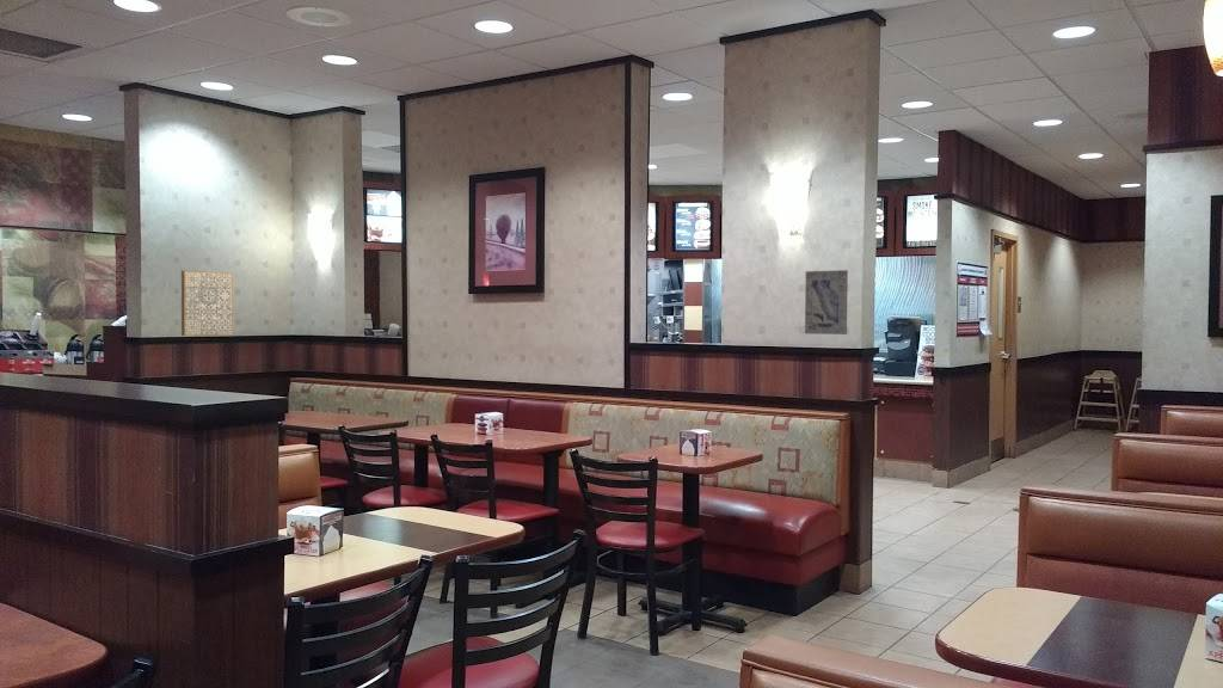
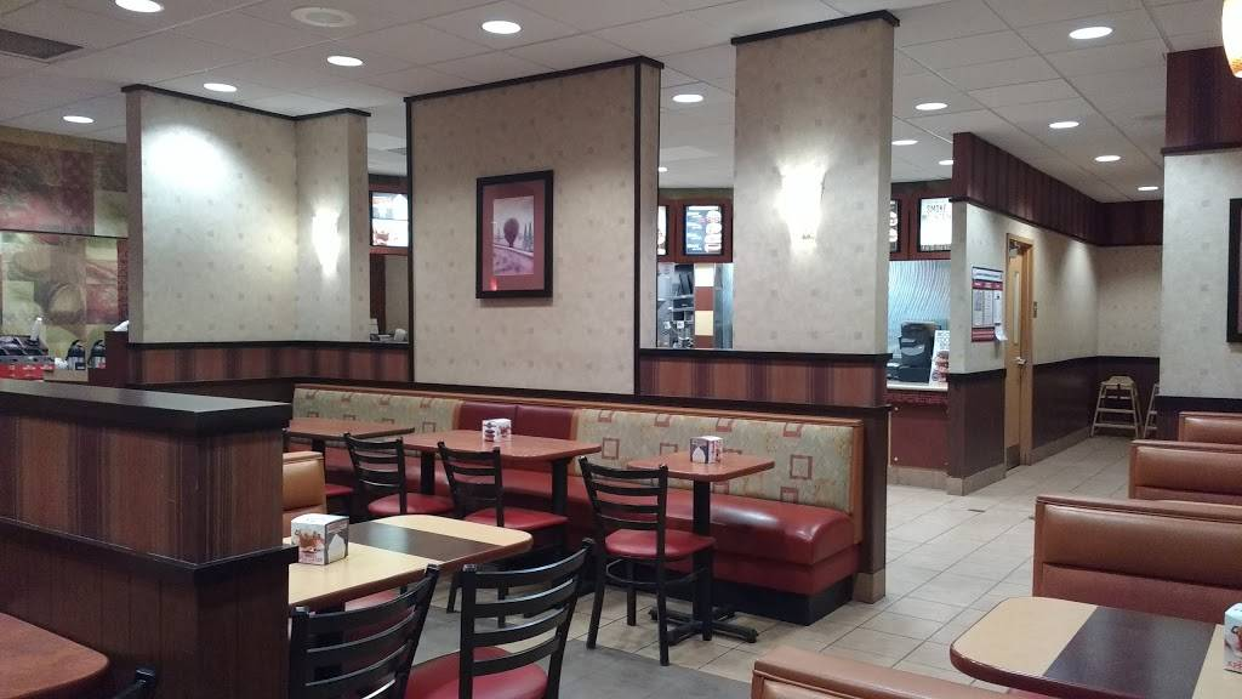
- wall art (825, 302)
- wall art (207, 303)
